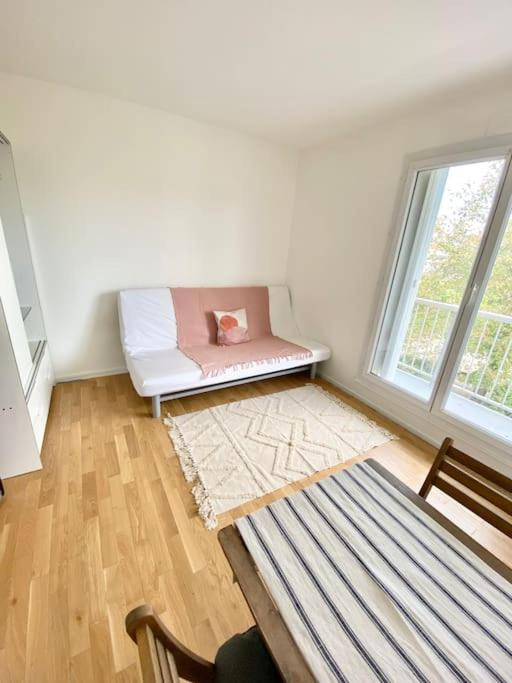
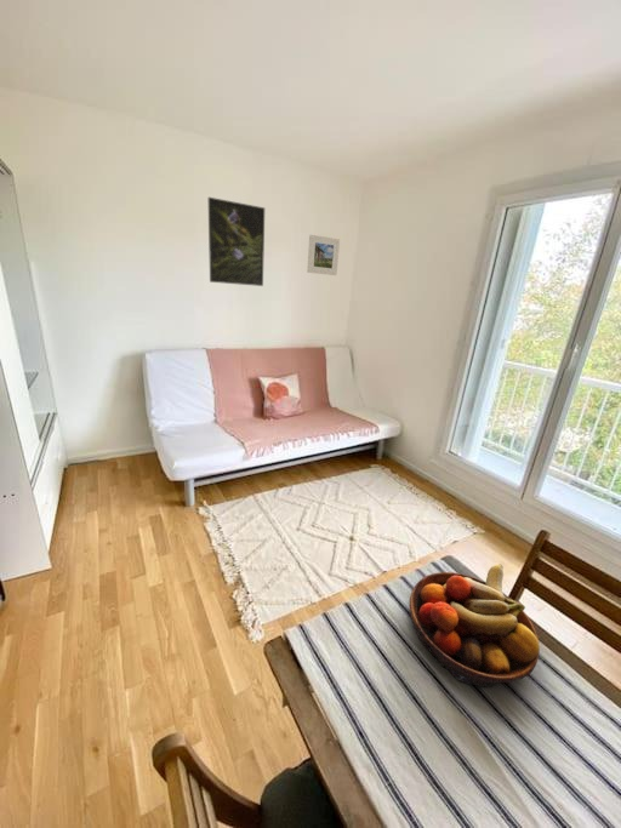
+ fruit bowl (472, 611)
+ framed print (323, 256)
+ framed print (237, 244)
